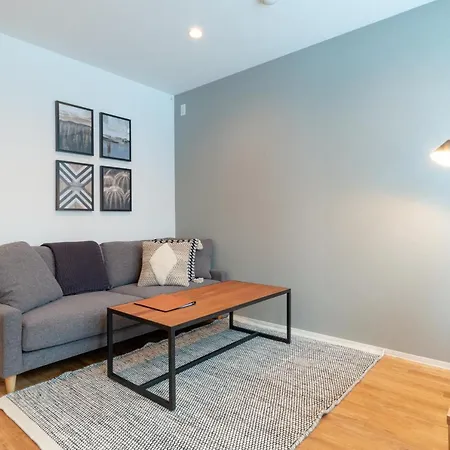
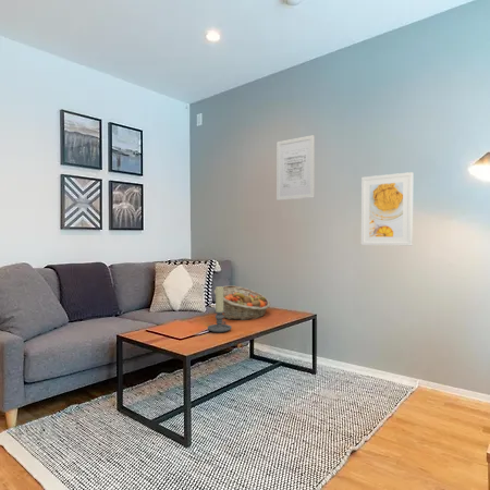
+ wall art (294, 169)
+ candle holder (220, 307)
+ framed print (385, 210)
+ fruit basket (242, 302)
